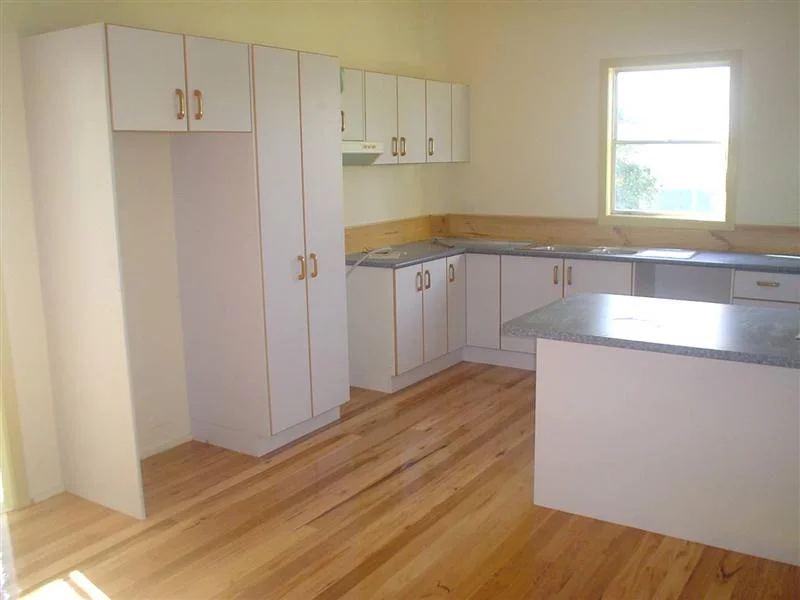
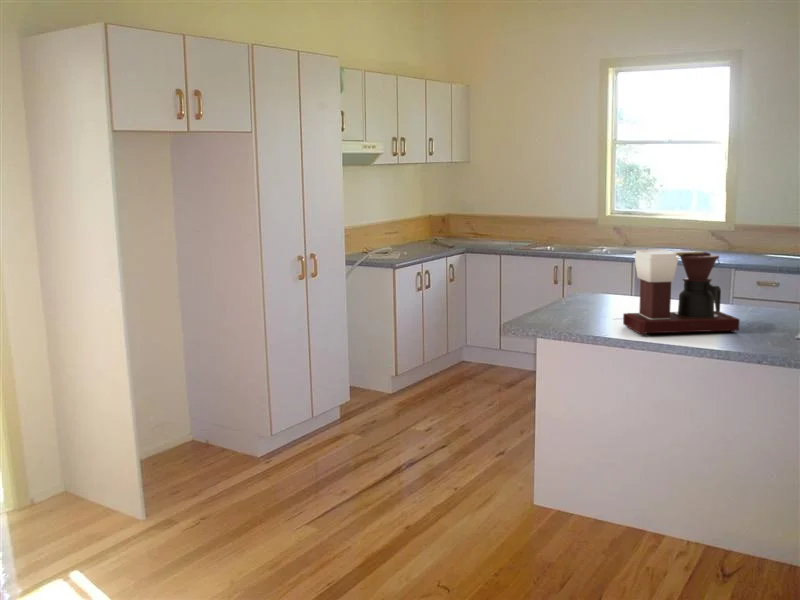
+ coffee maker (682, 291)
